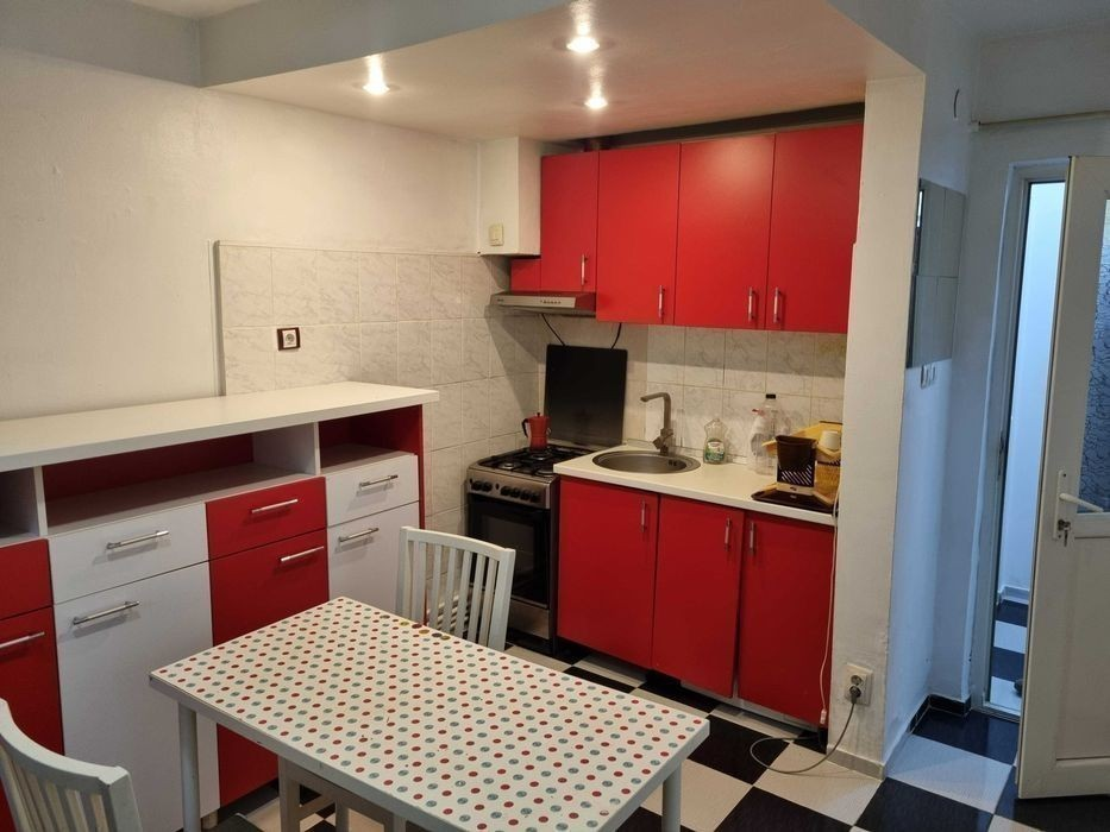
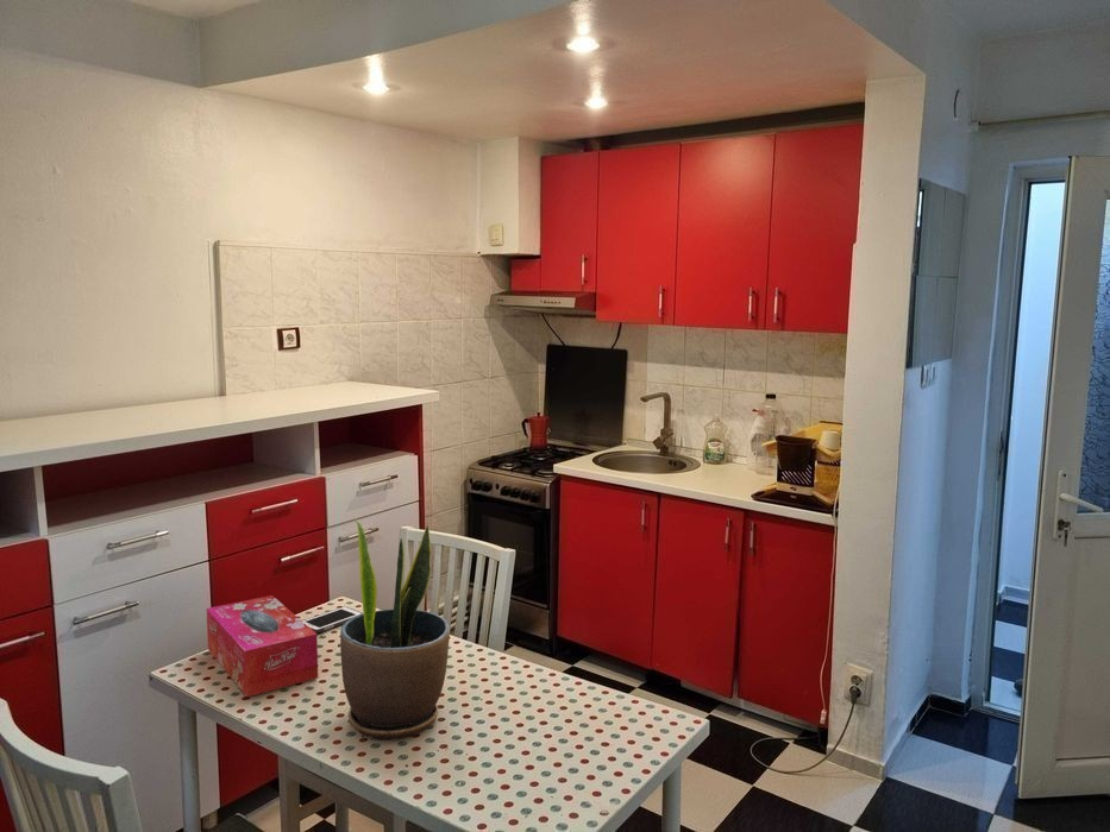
+ cell phone (331, 619)
+ potted plant (395, 623)
+ tissue box (259, 642)
